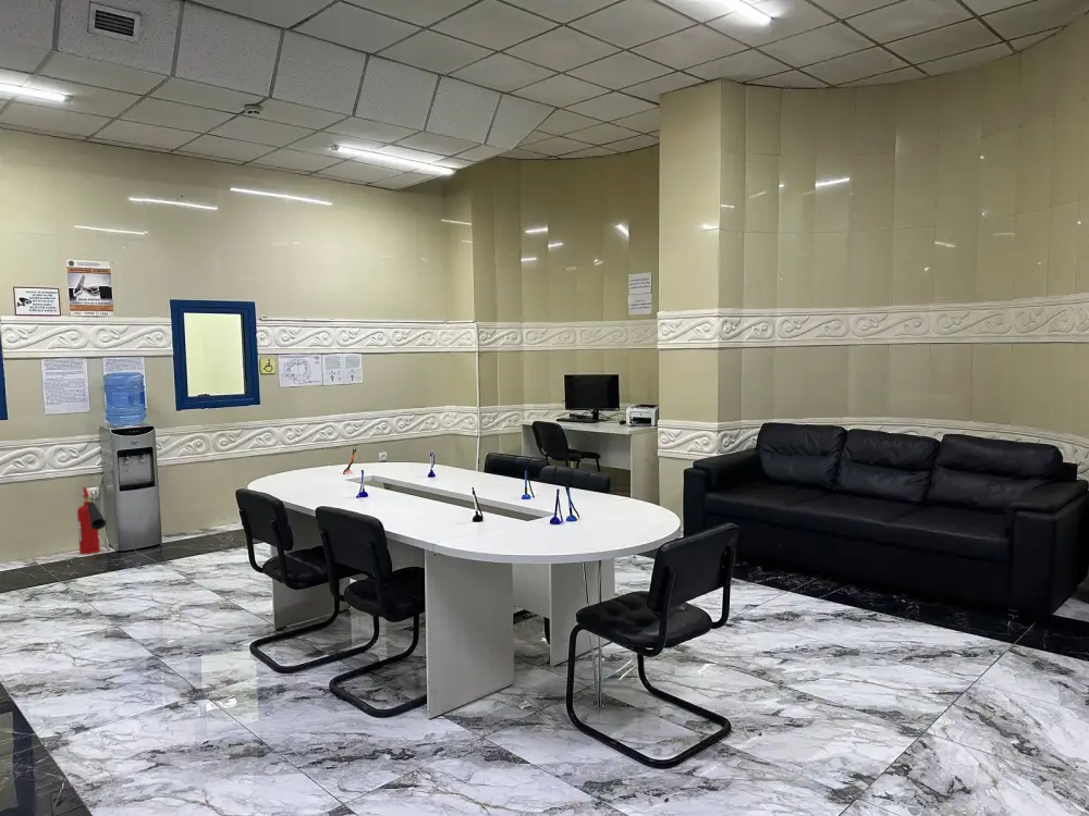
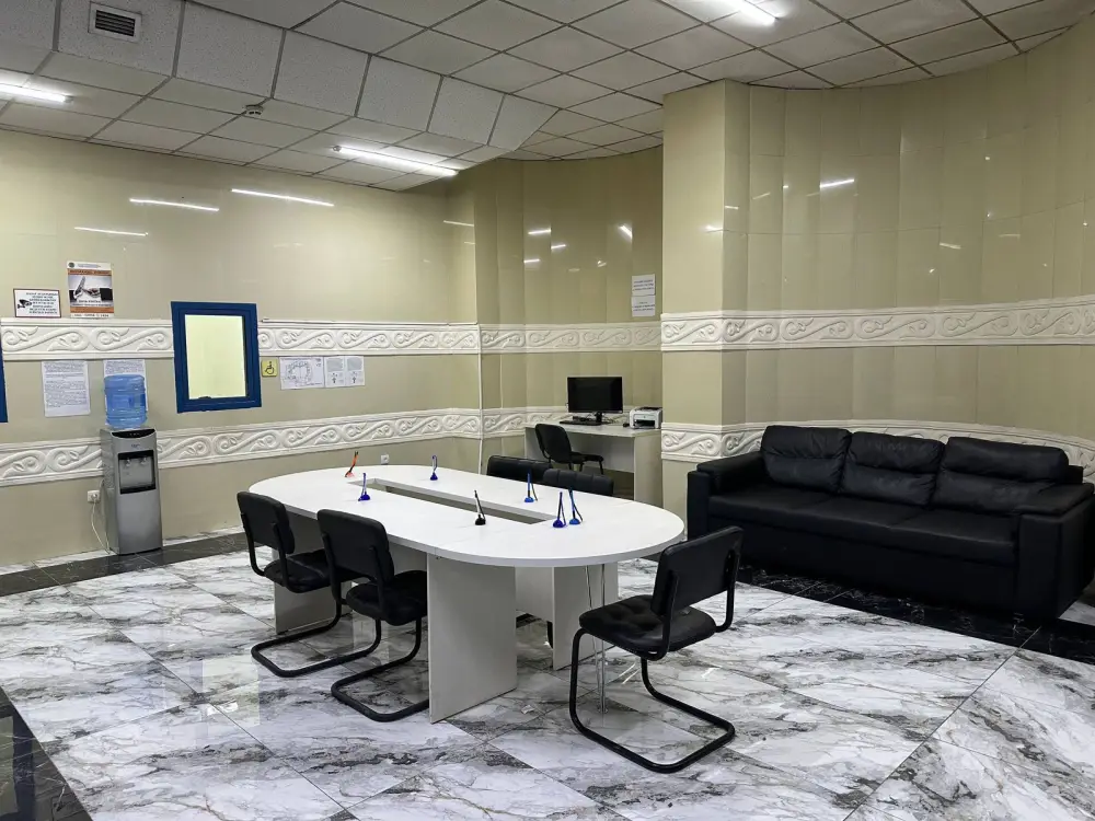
- fire extinguisher (91, 522)
